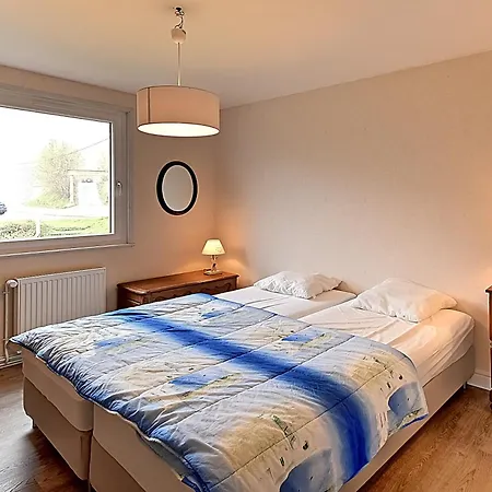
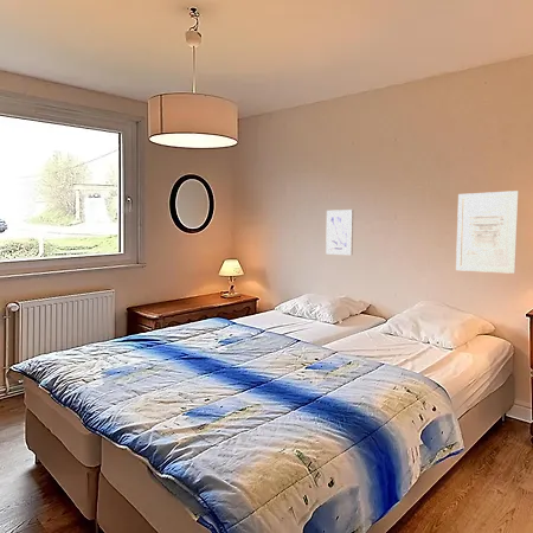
+ wall art (339, 232)
+ wall art (486, 232)
